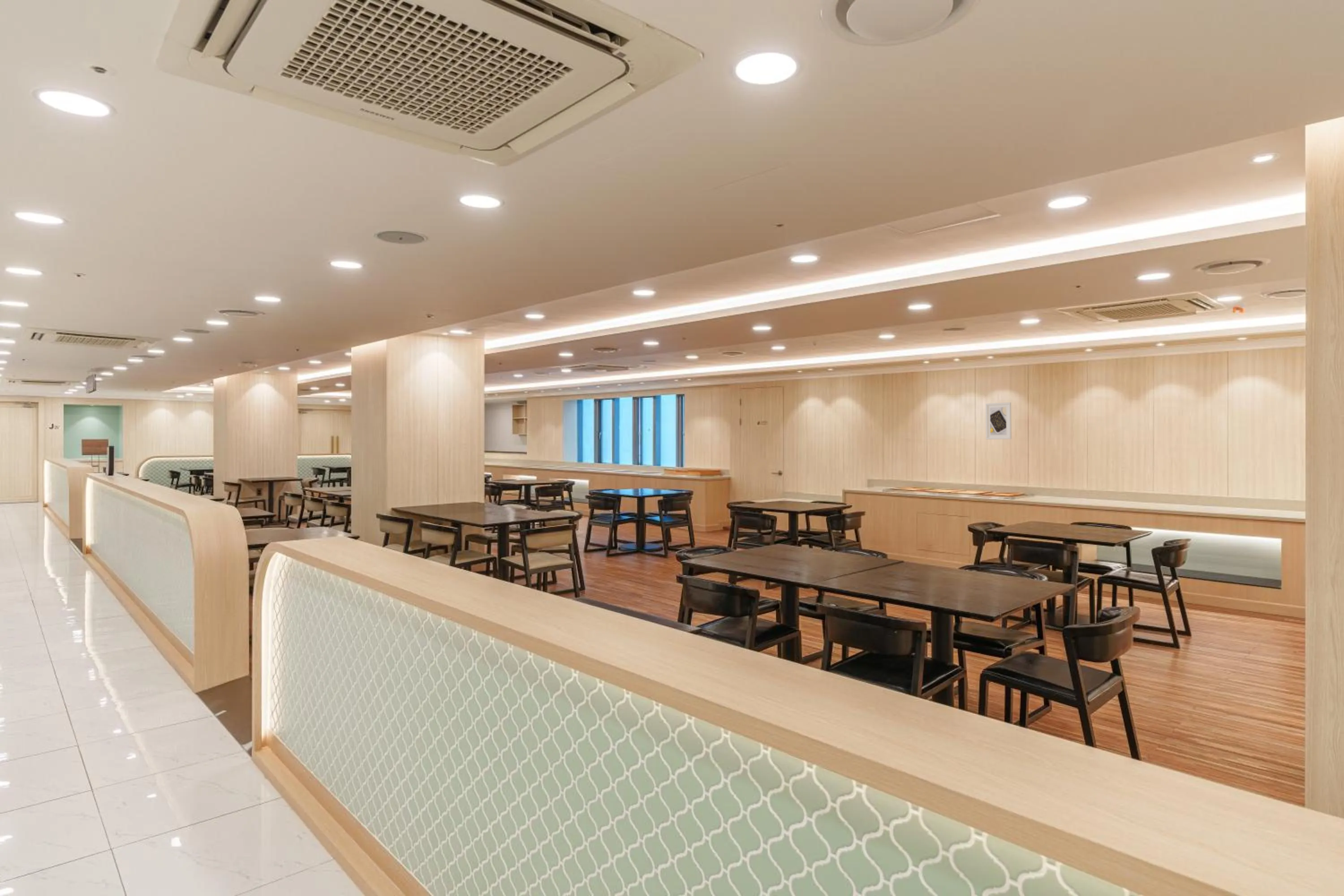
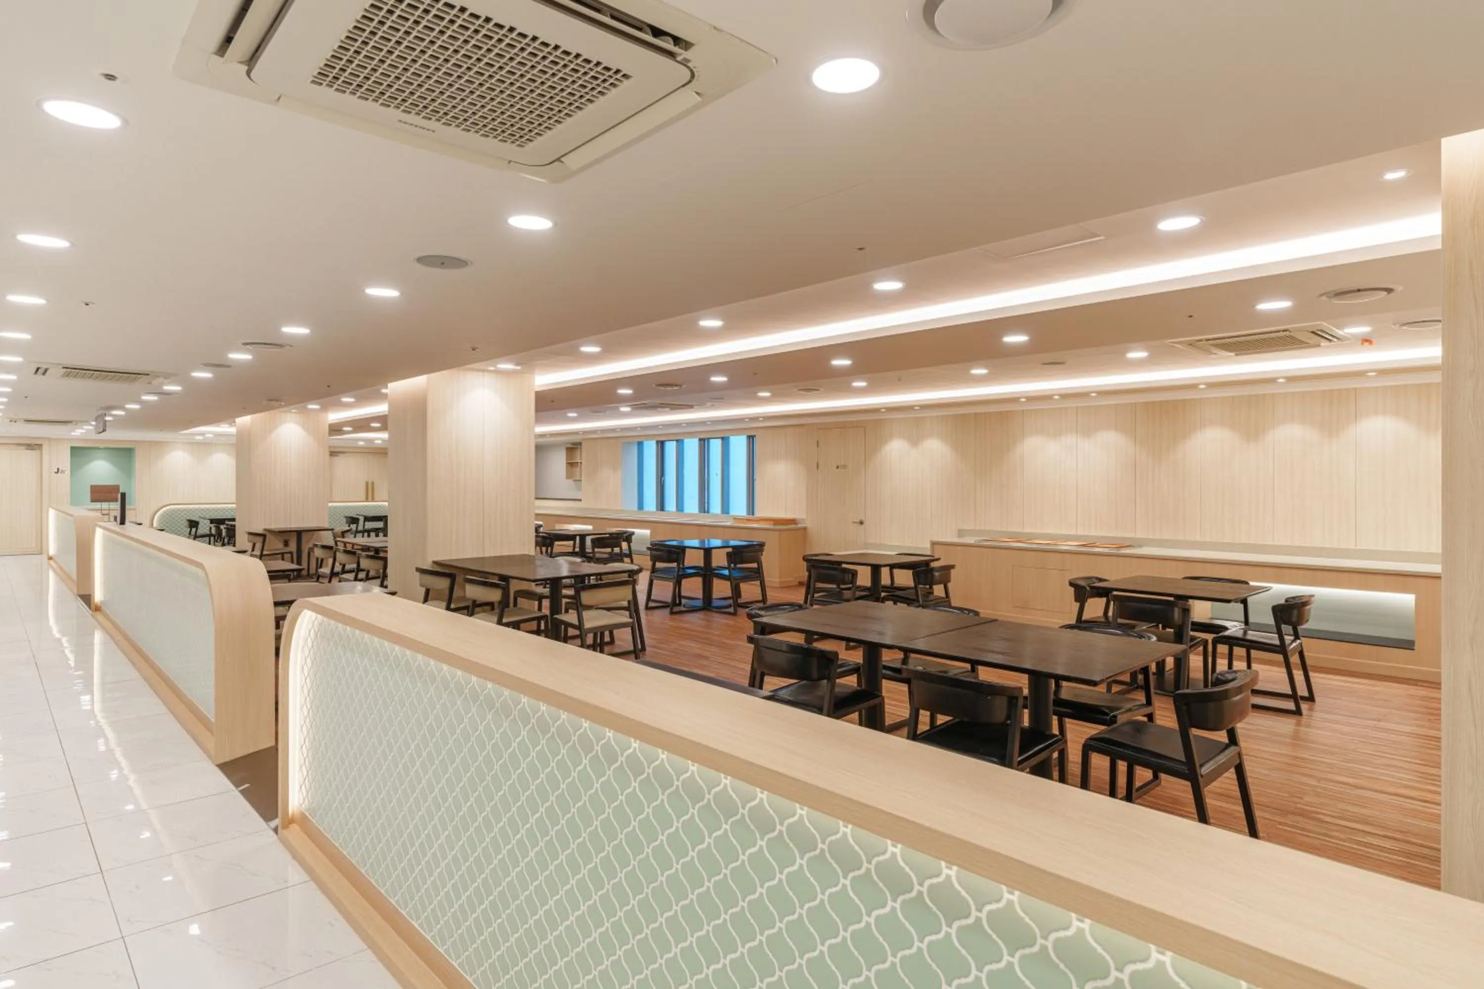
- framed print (998, 421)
